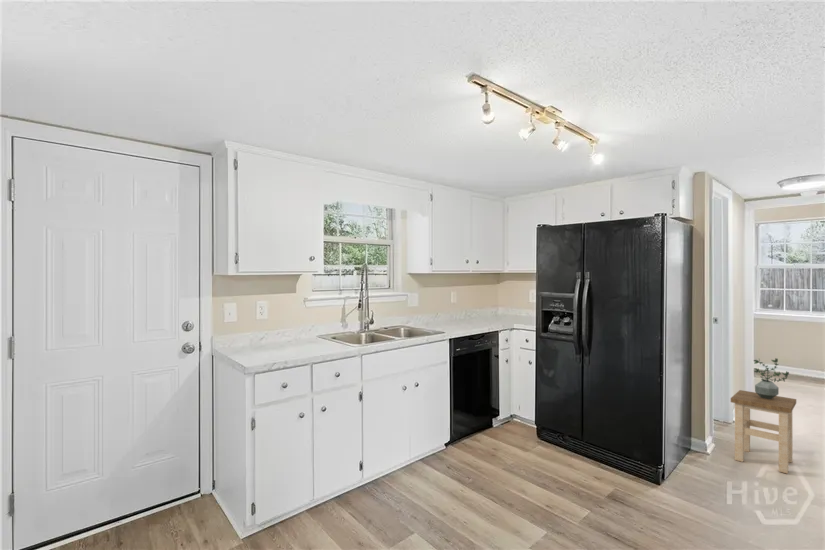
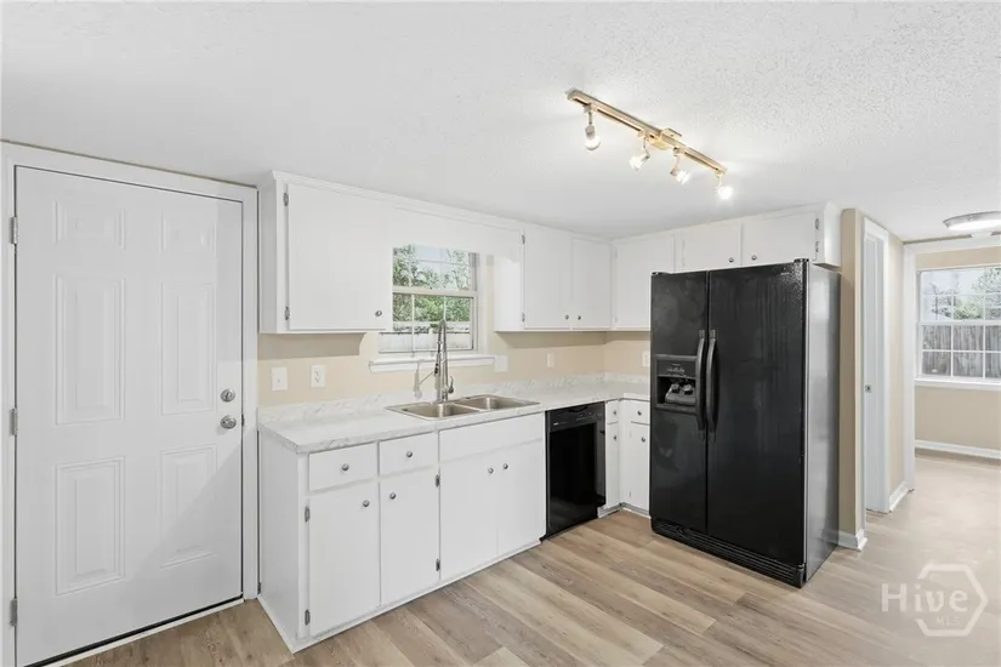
- potted plant (769, 377)
- stool (763, 428)
